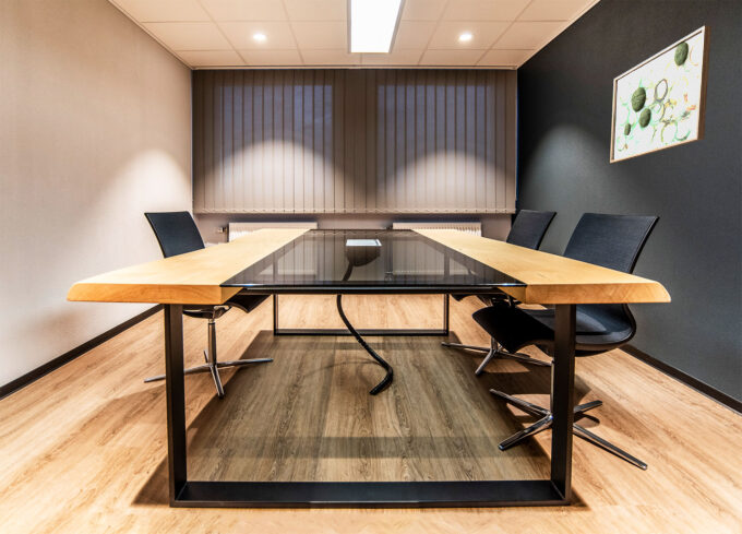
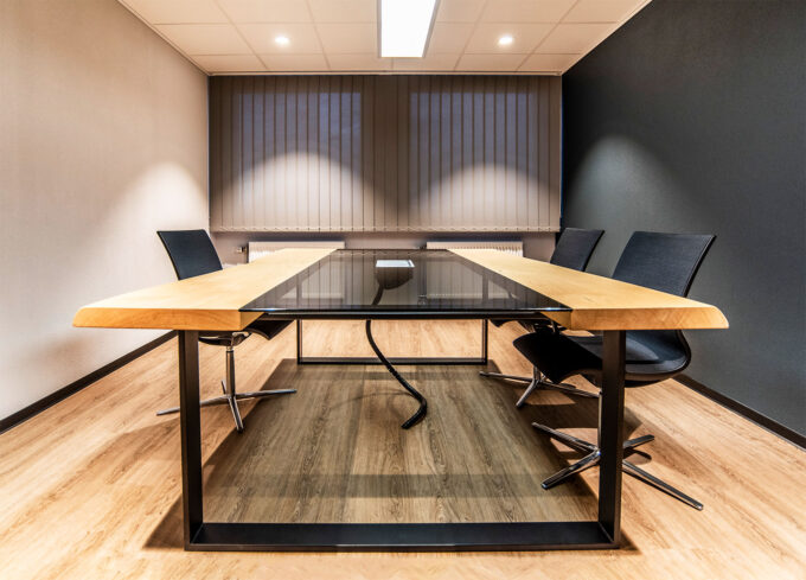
- wall art (650, 105)
